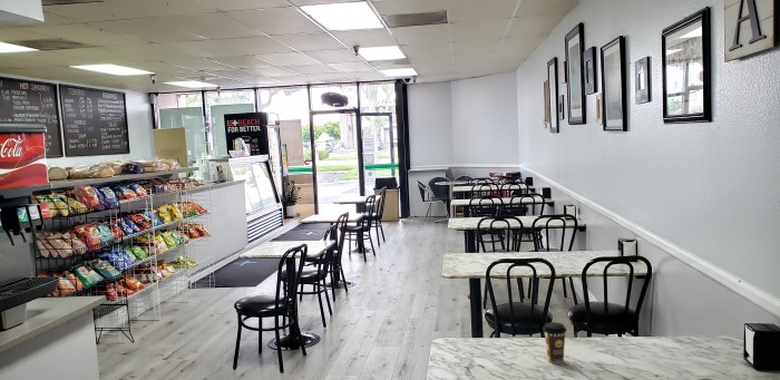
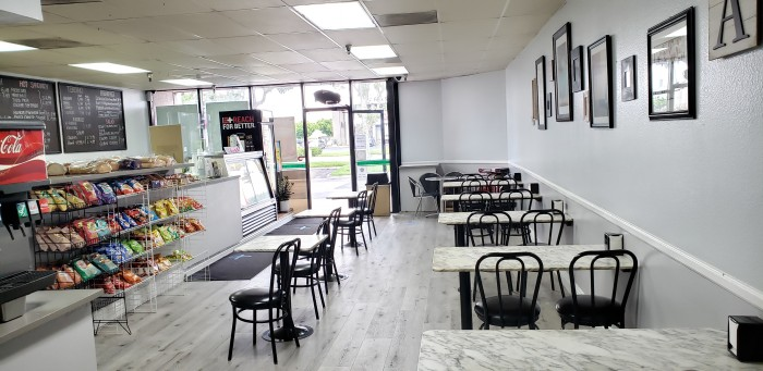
- coffee cup (555, 342)
